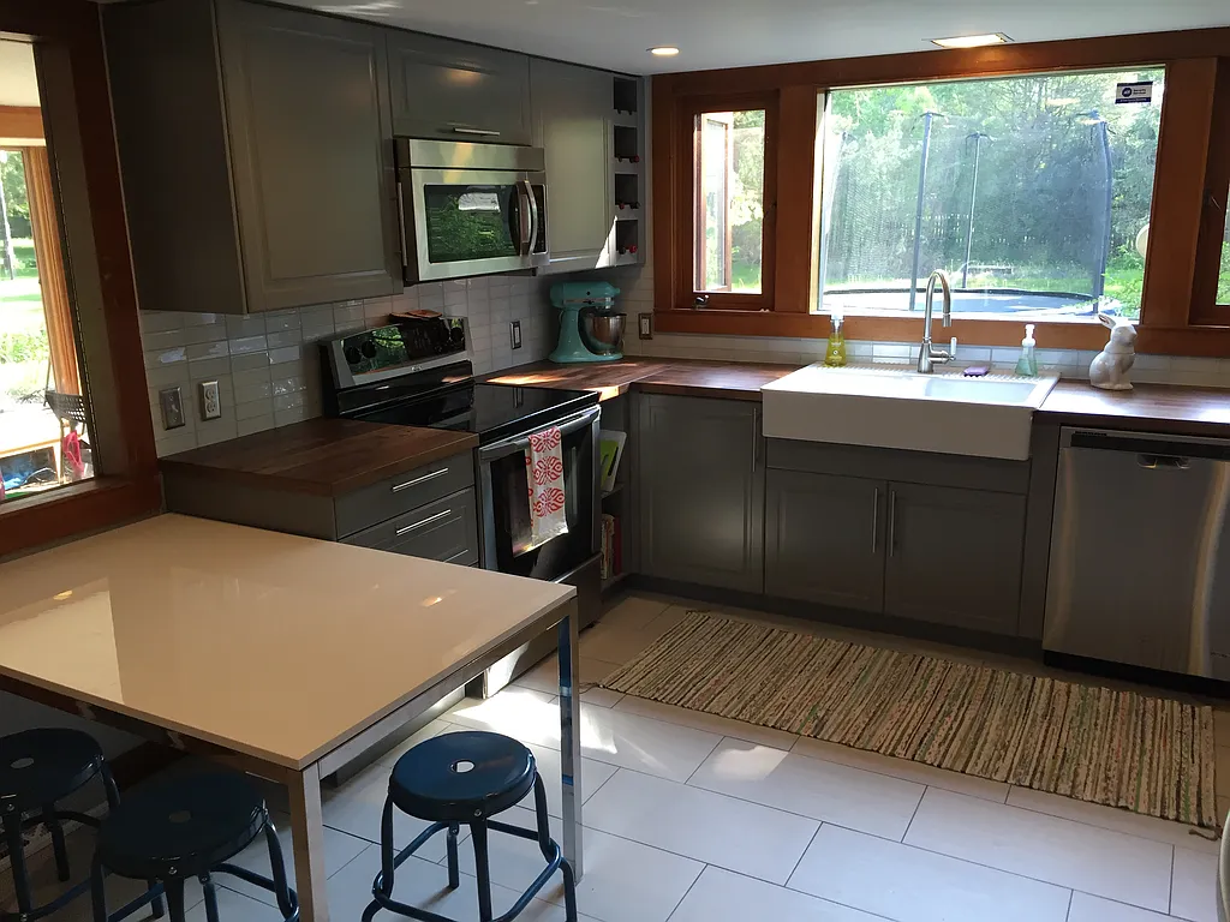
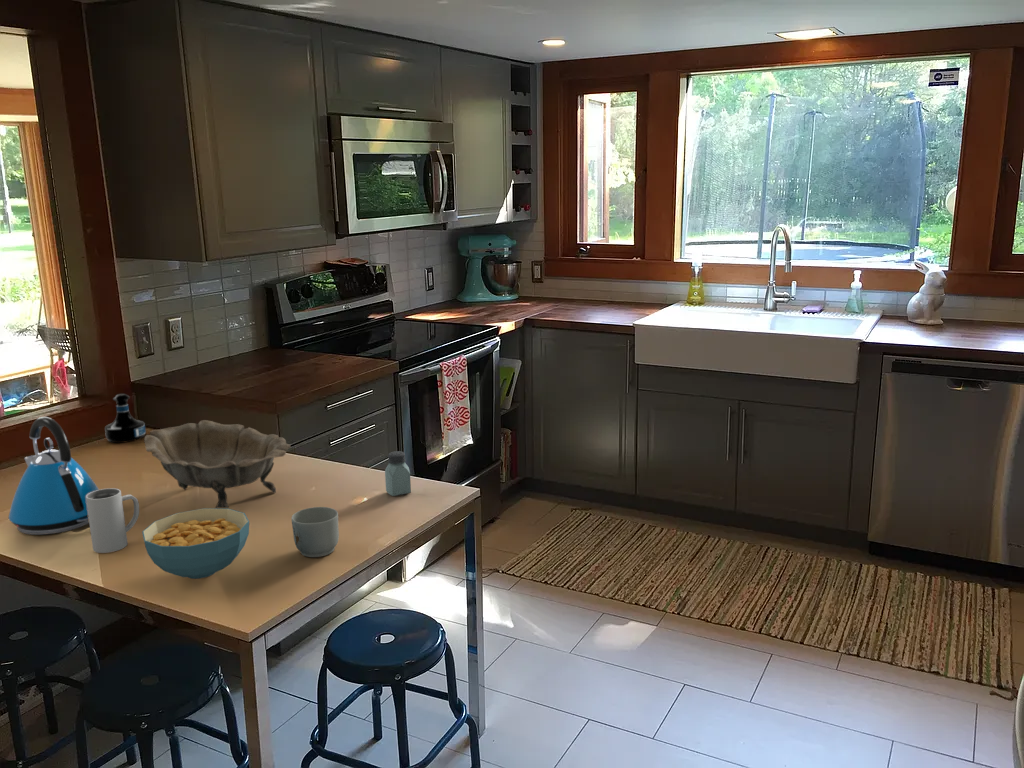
+ saltshaker (397, 473)
+ mug (115, 518)
+ cereal bowl (198, 549)
+ kettle (53, 469)
+ decorative bowl (219, 465)
+ tequila bottle (123, 416)
+ mug (313, 530)
